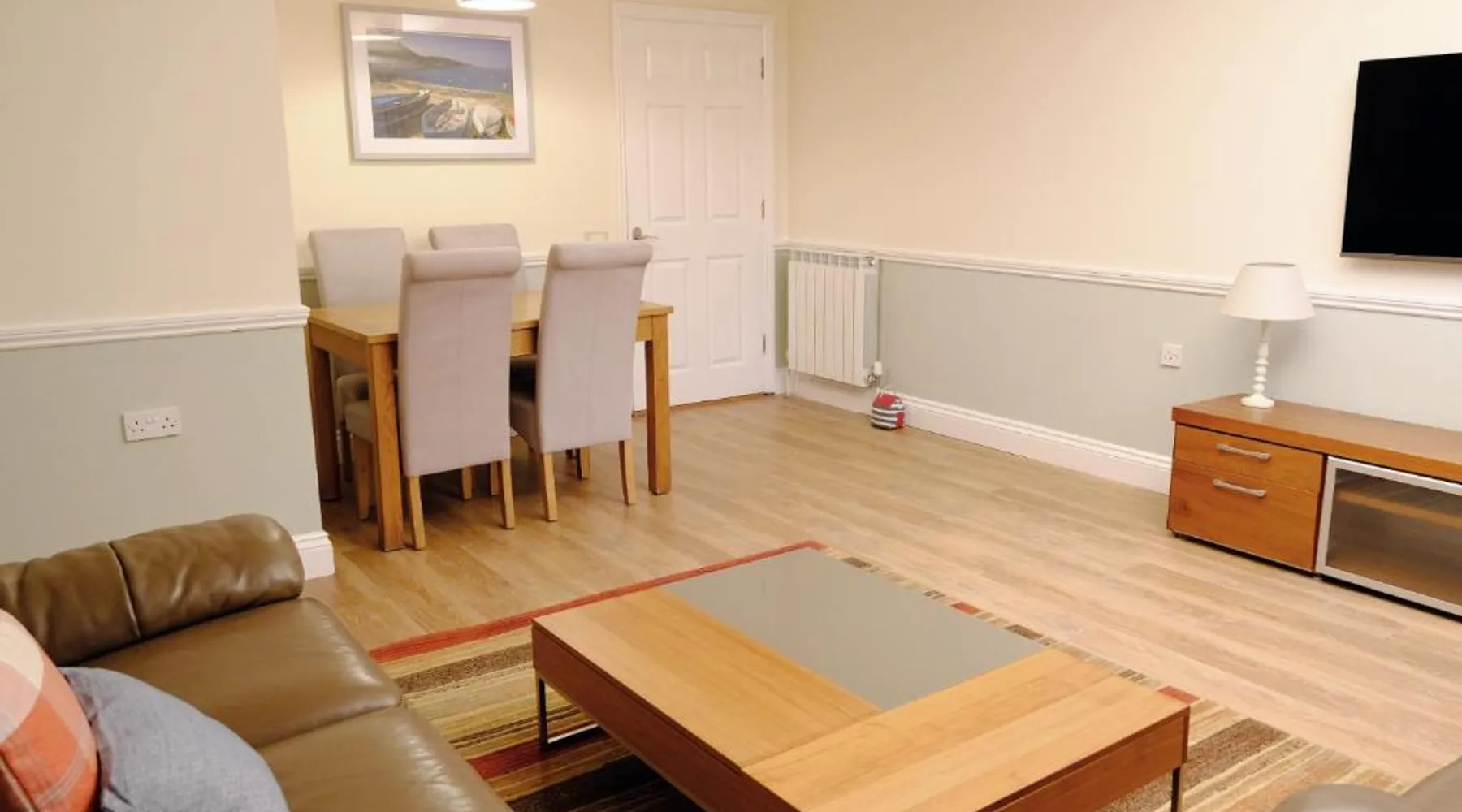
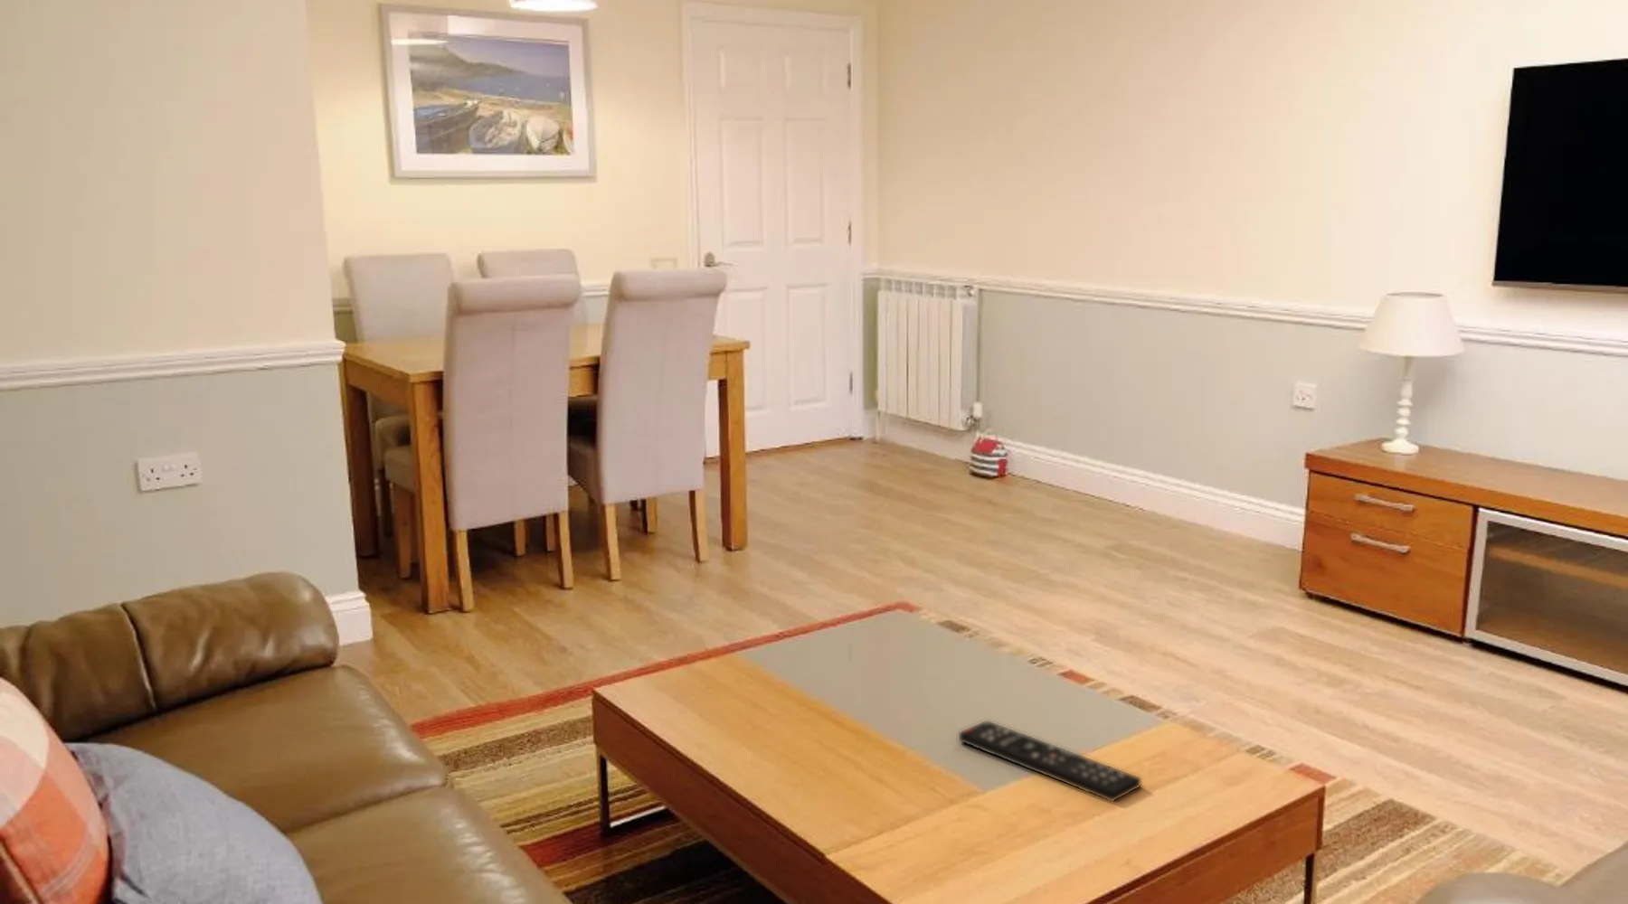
+ remote control (1045, 757)
